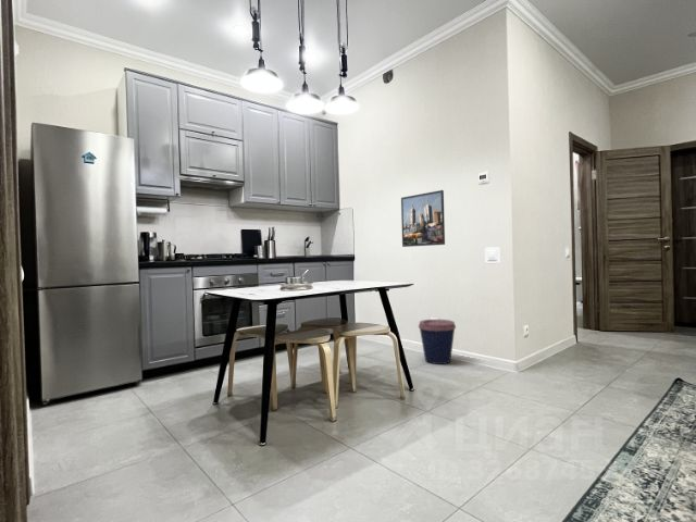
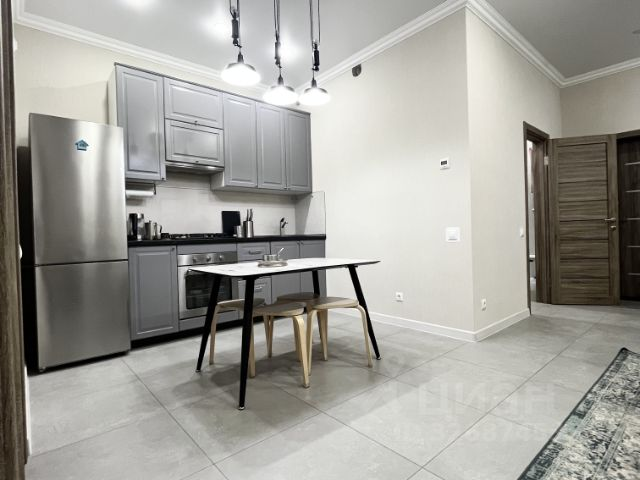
- coffee cup (437, 340)
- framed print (421, 220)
